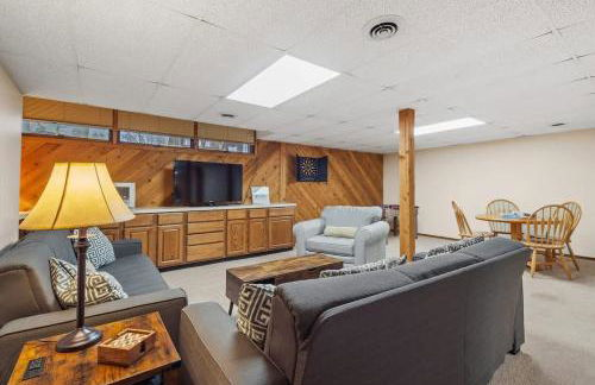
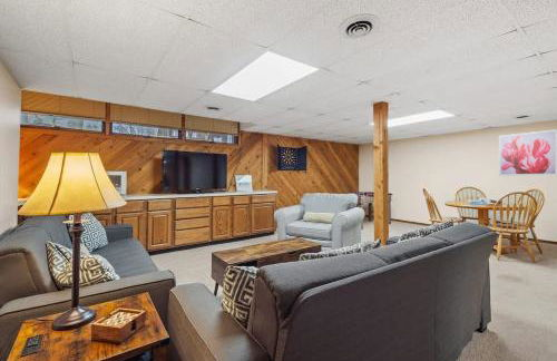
+ wall art (526, 154)
